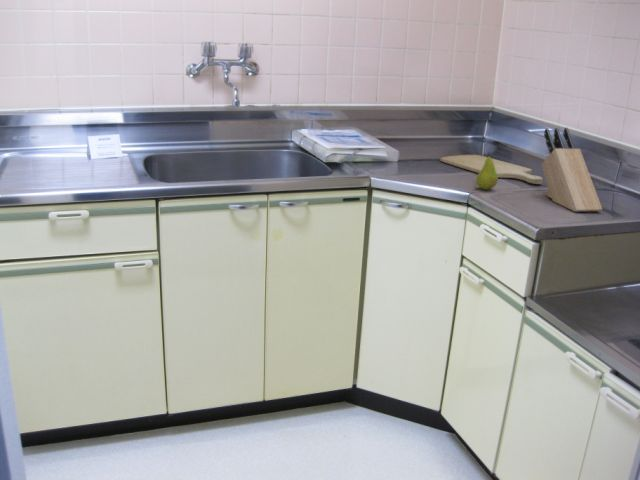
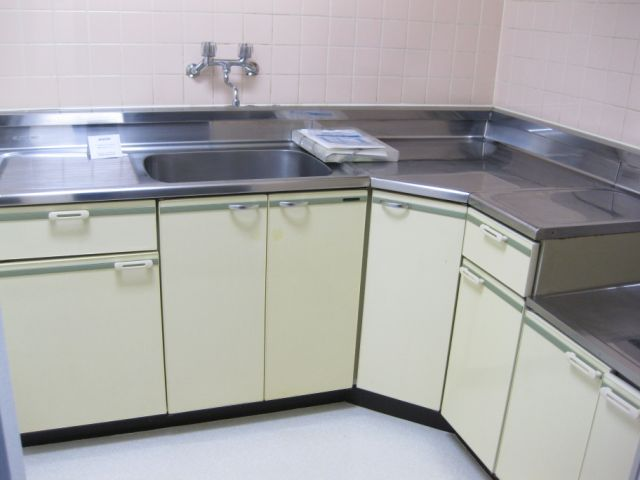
- knife block (570, 167)
- fruit (487, 170)
- chopping board (496, 168)
